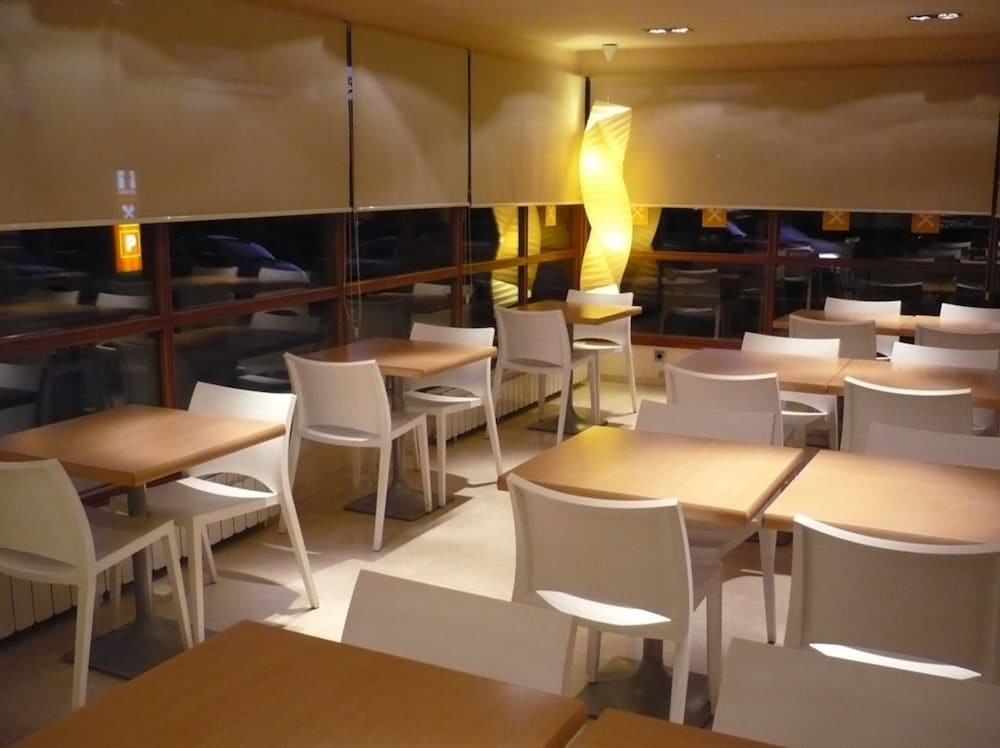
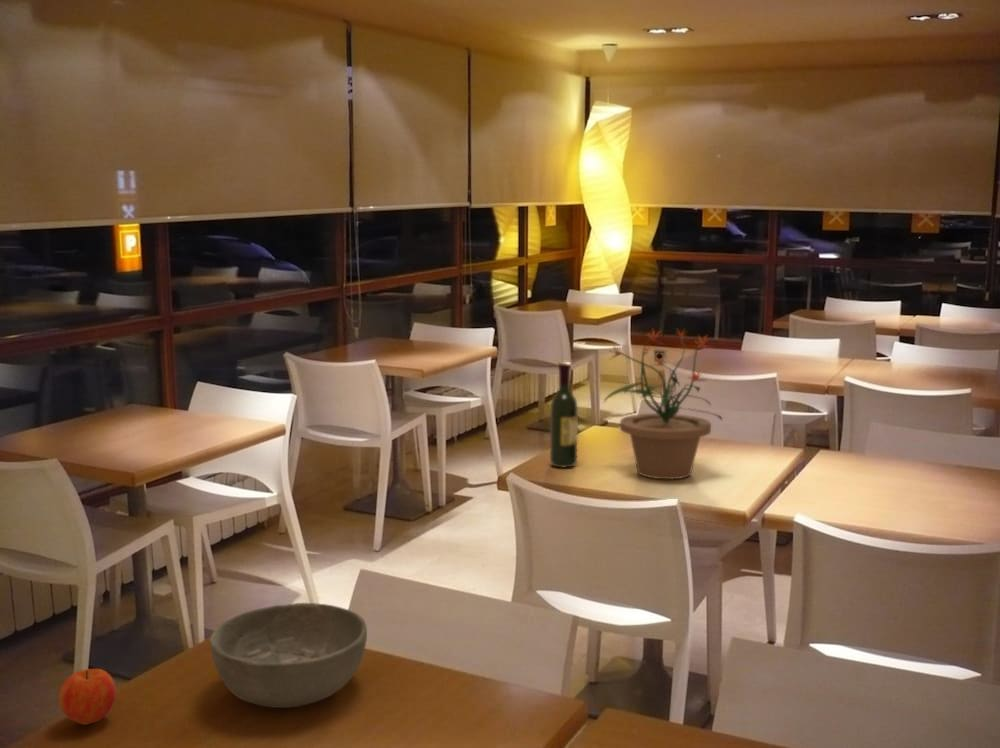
+ wine bottle (564, 414)
+ bowl (290, 659)
+ apple (87, 695)
+ potted plant (666, 401)
